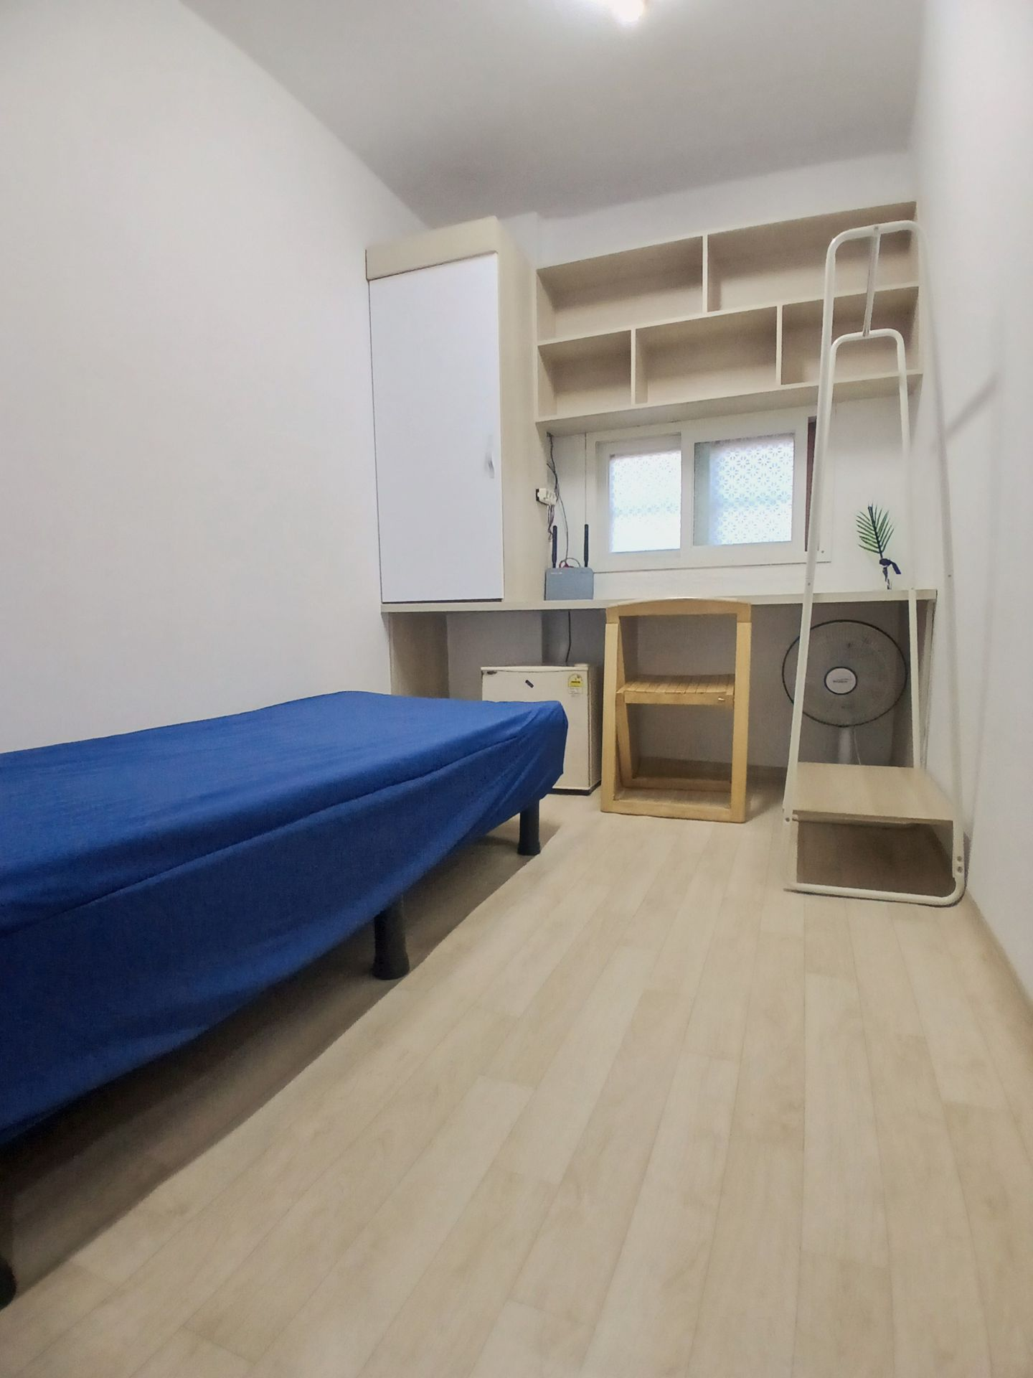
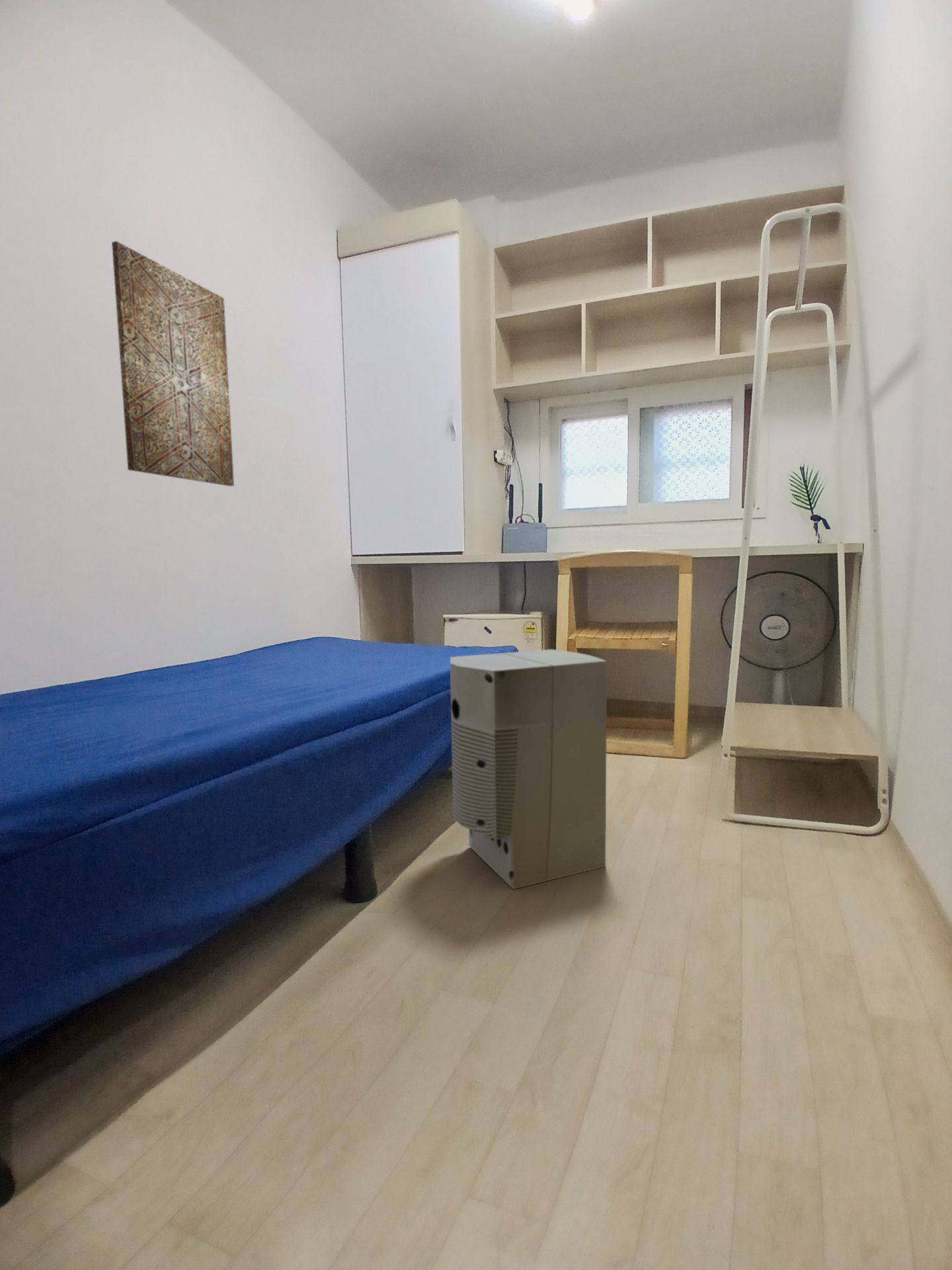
+ air purifier (526, 759)
+ wall art (179, 377)
